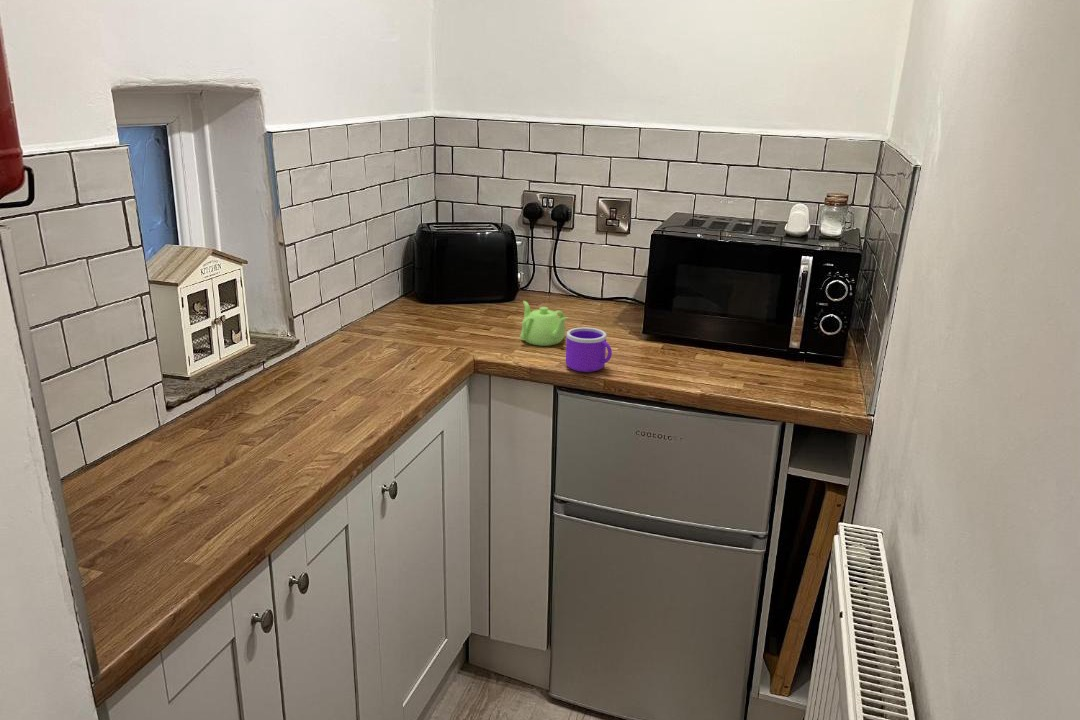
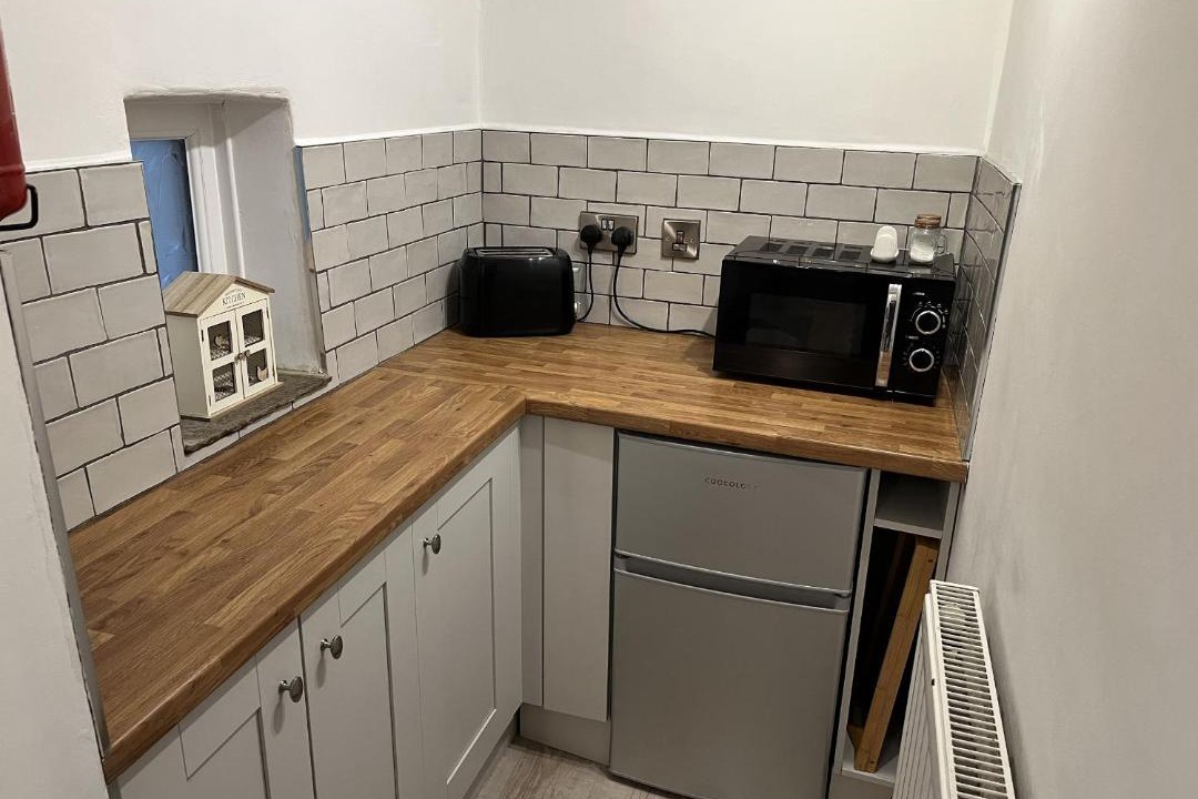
- teapot (543, 324)
- mug (590, 351)
